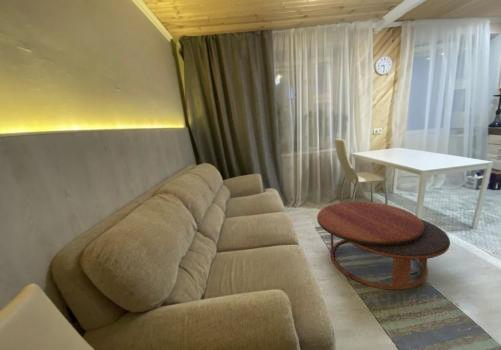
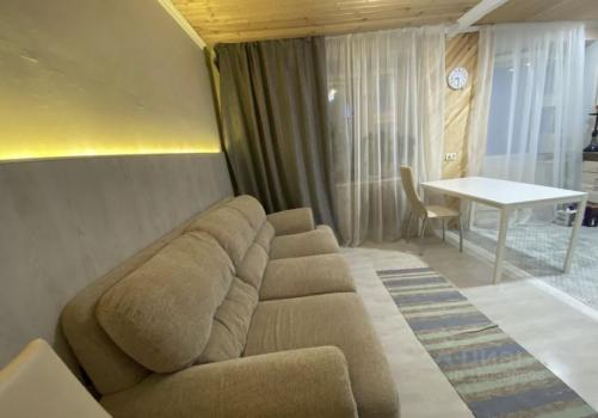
- coffee table (374, 240)
